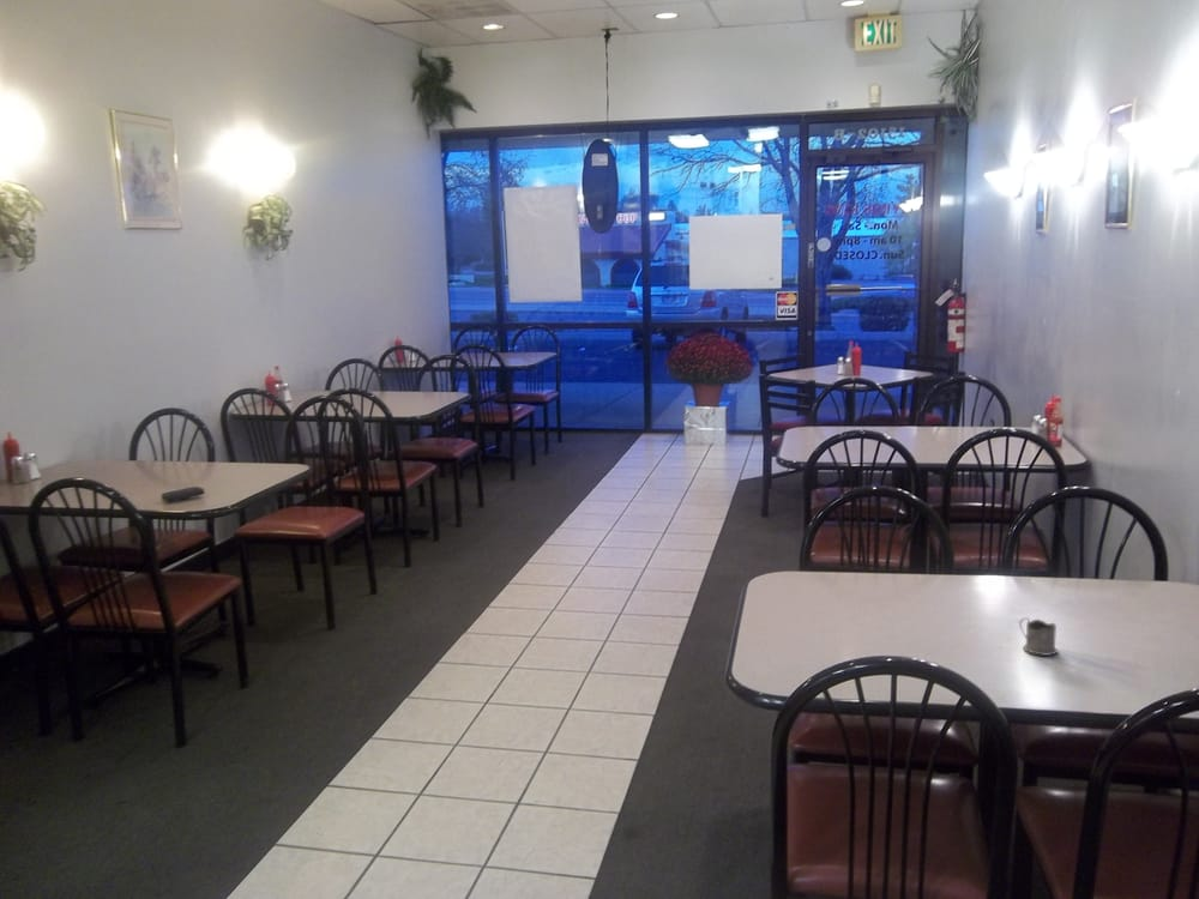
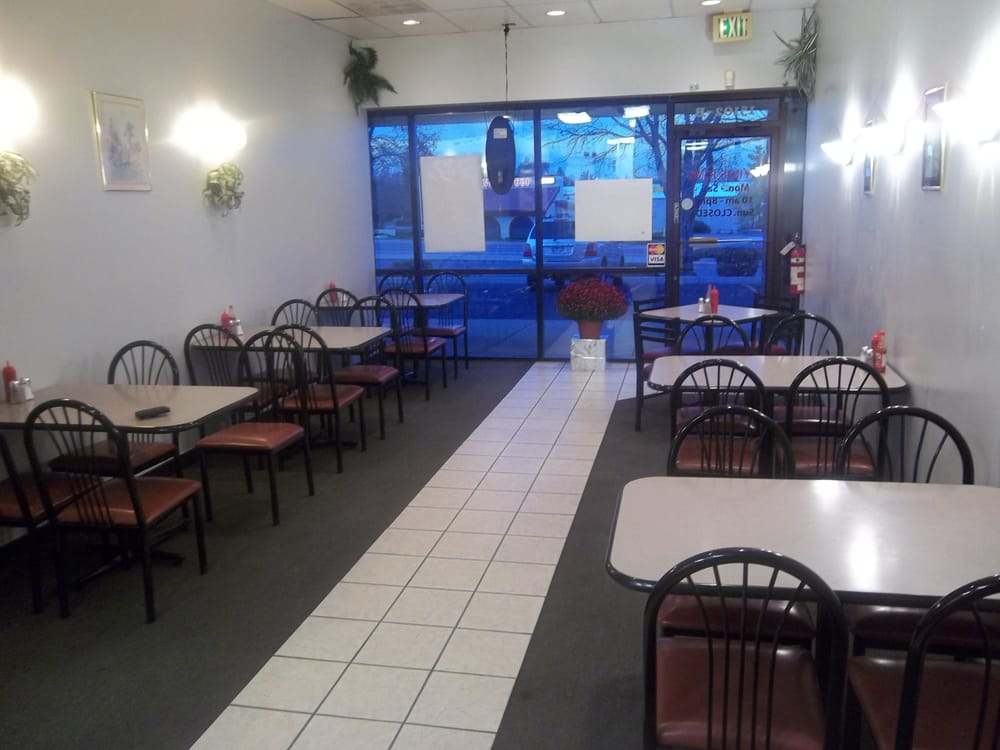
- tea glass holder (1037, 628)
